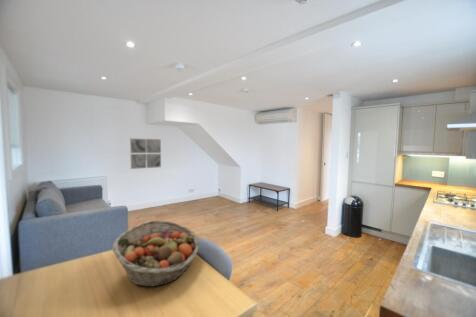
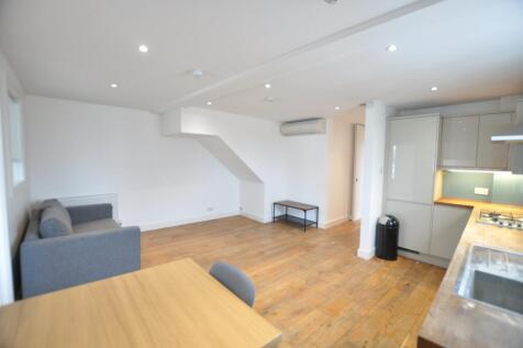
- wall art (146, 154)
- fruit basket (160, 249)
